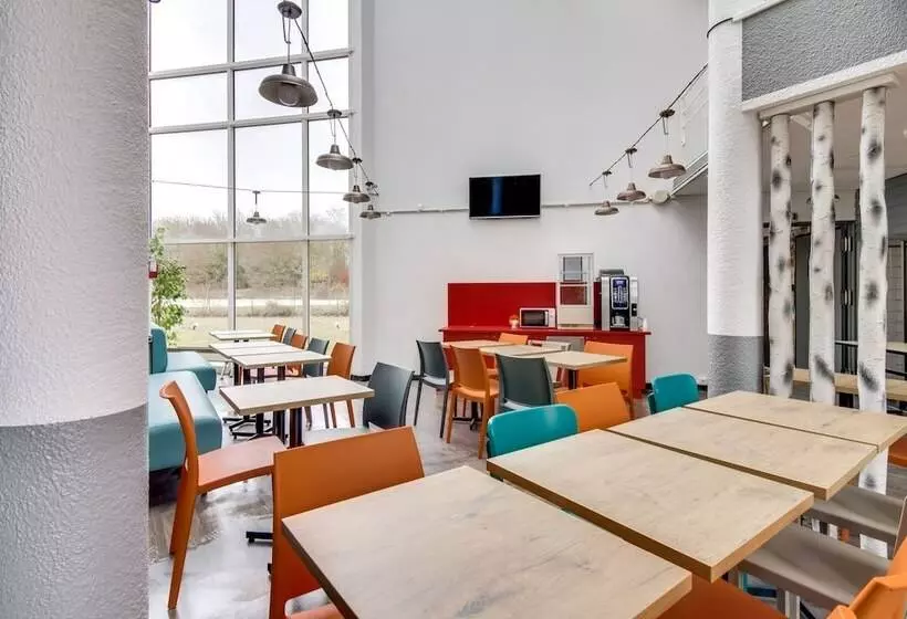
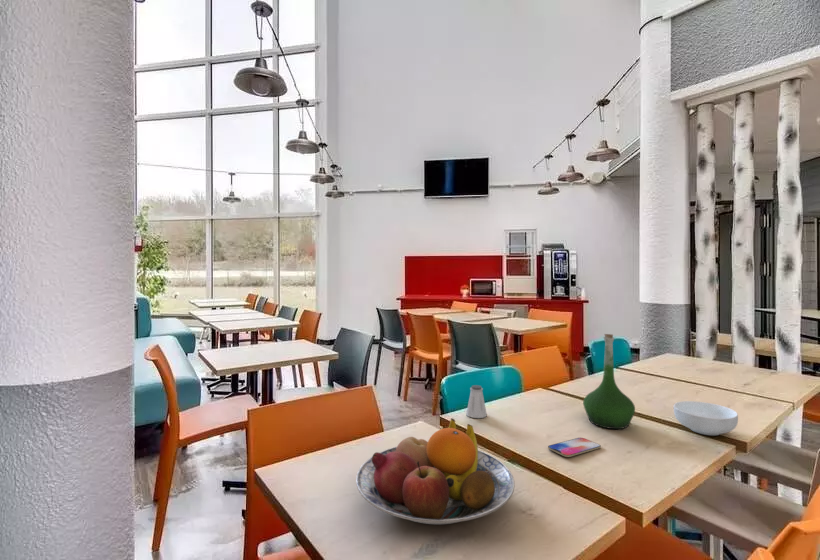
+ fruit bowl (434, 468)
+ smartphone (574, 446)
+ cereal bowl (704, 419)
+ vase (608, 378)
+ saltshaker (476, 400)
